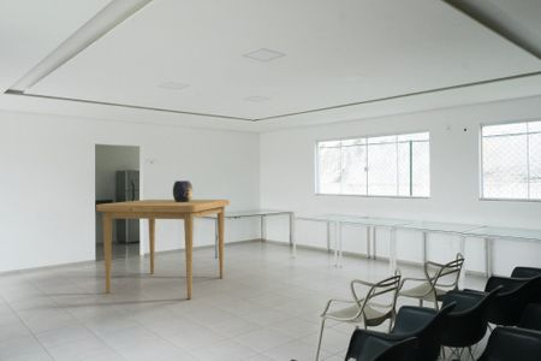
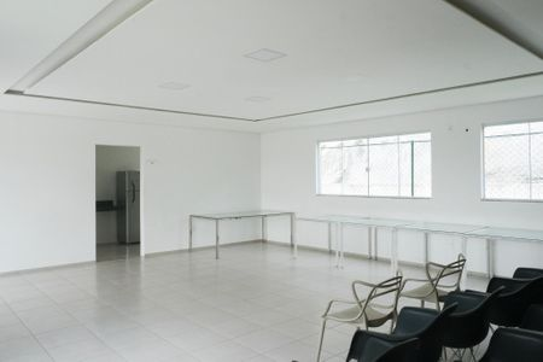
- decorative urn (182, 190)
- dining table (154, 243)
